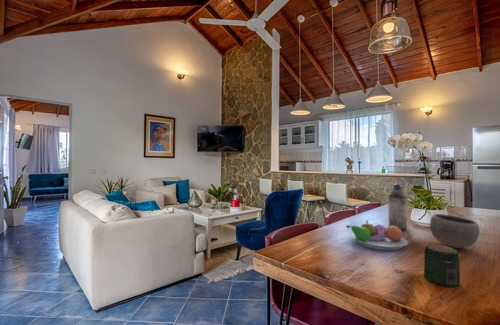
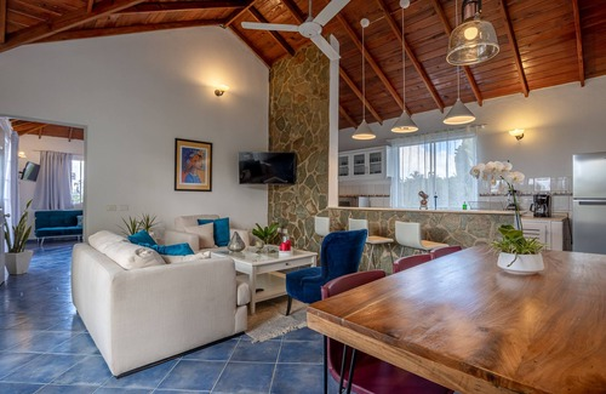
- jar (441, 264)
- water bottle (397, 206)
- fruit bowl (376, 233)
- bowl (453, 231)
